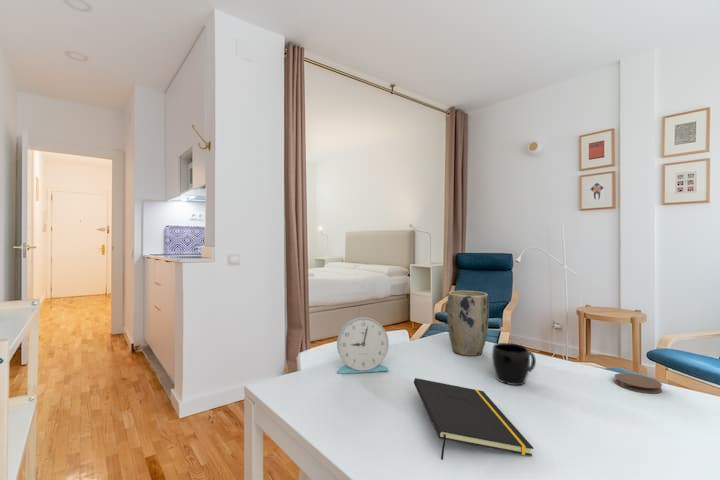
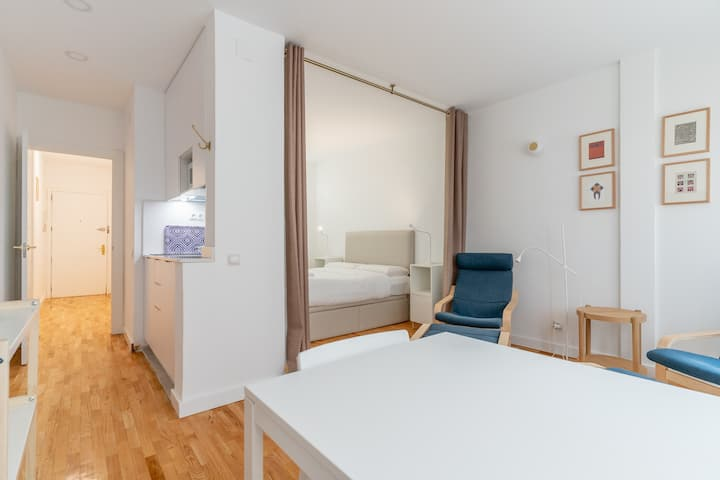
- coaster (637, 382)
- notepad (464, 410)
- alarm clock (361, 341)
- mug (515, 363)
- plant pot (467, 322)
